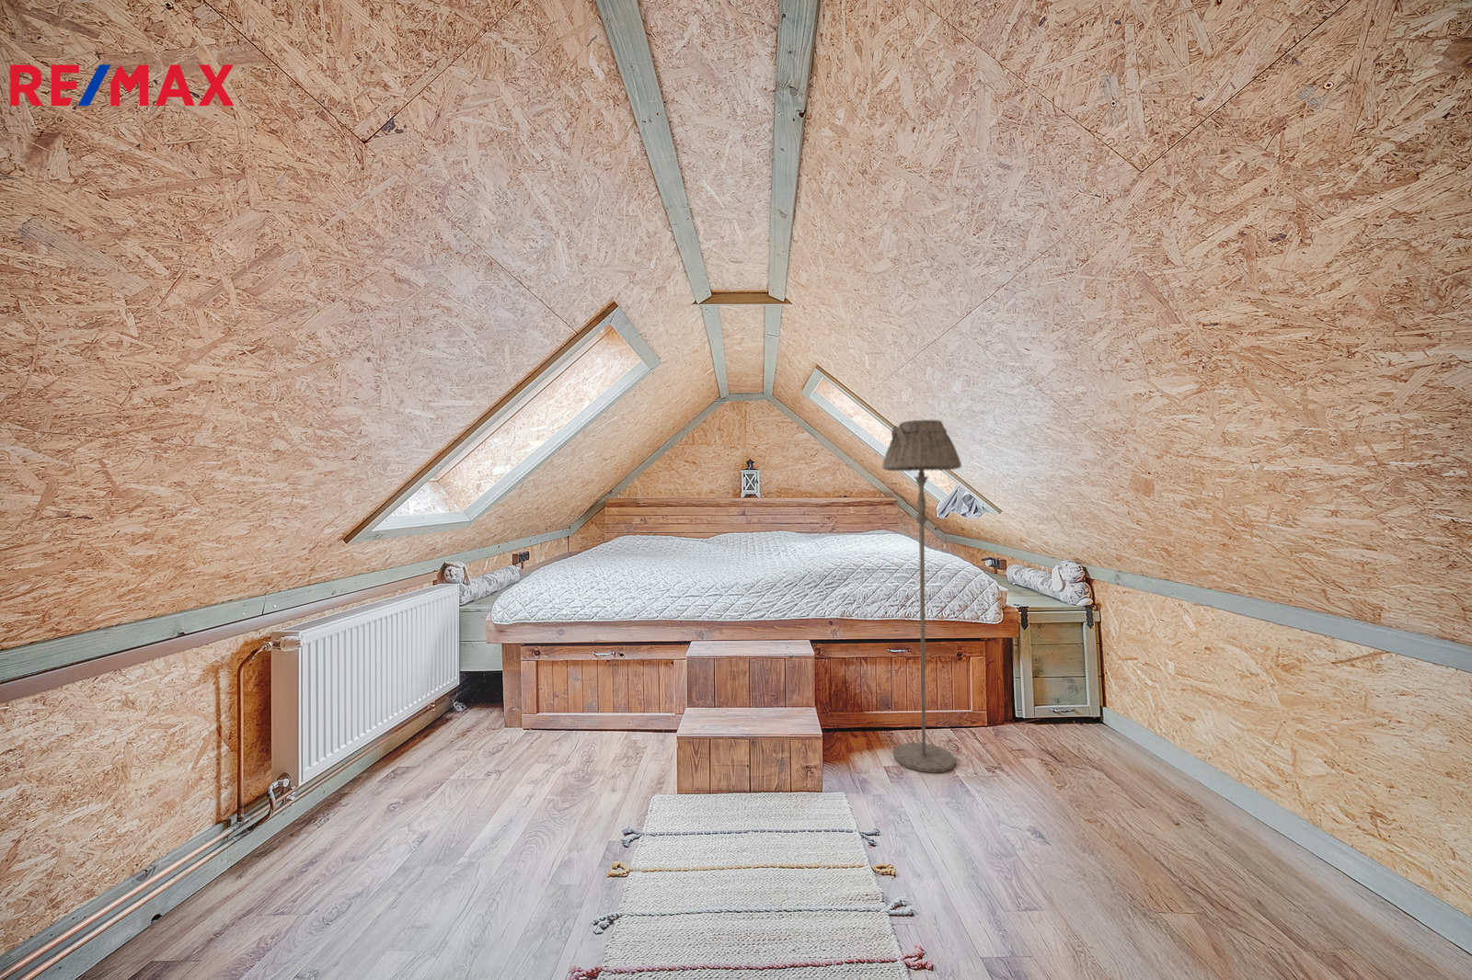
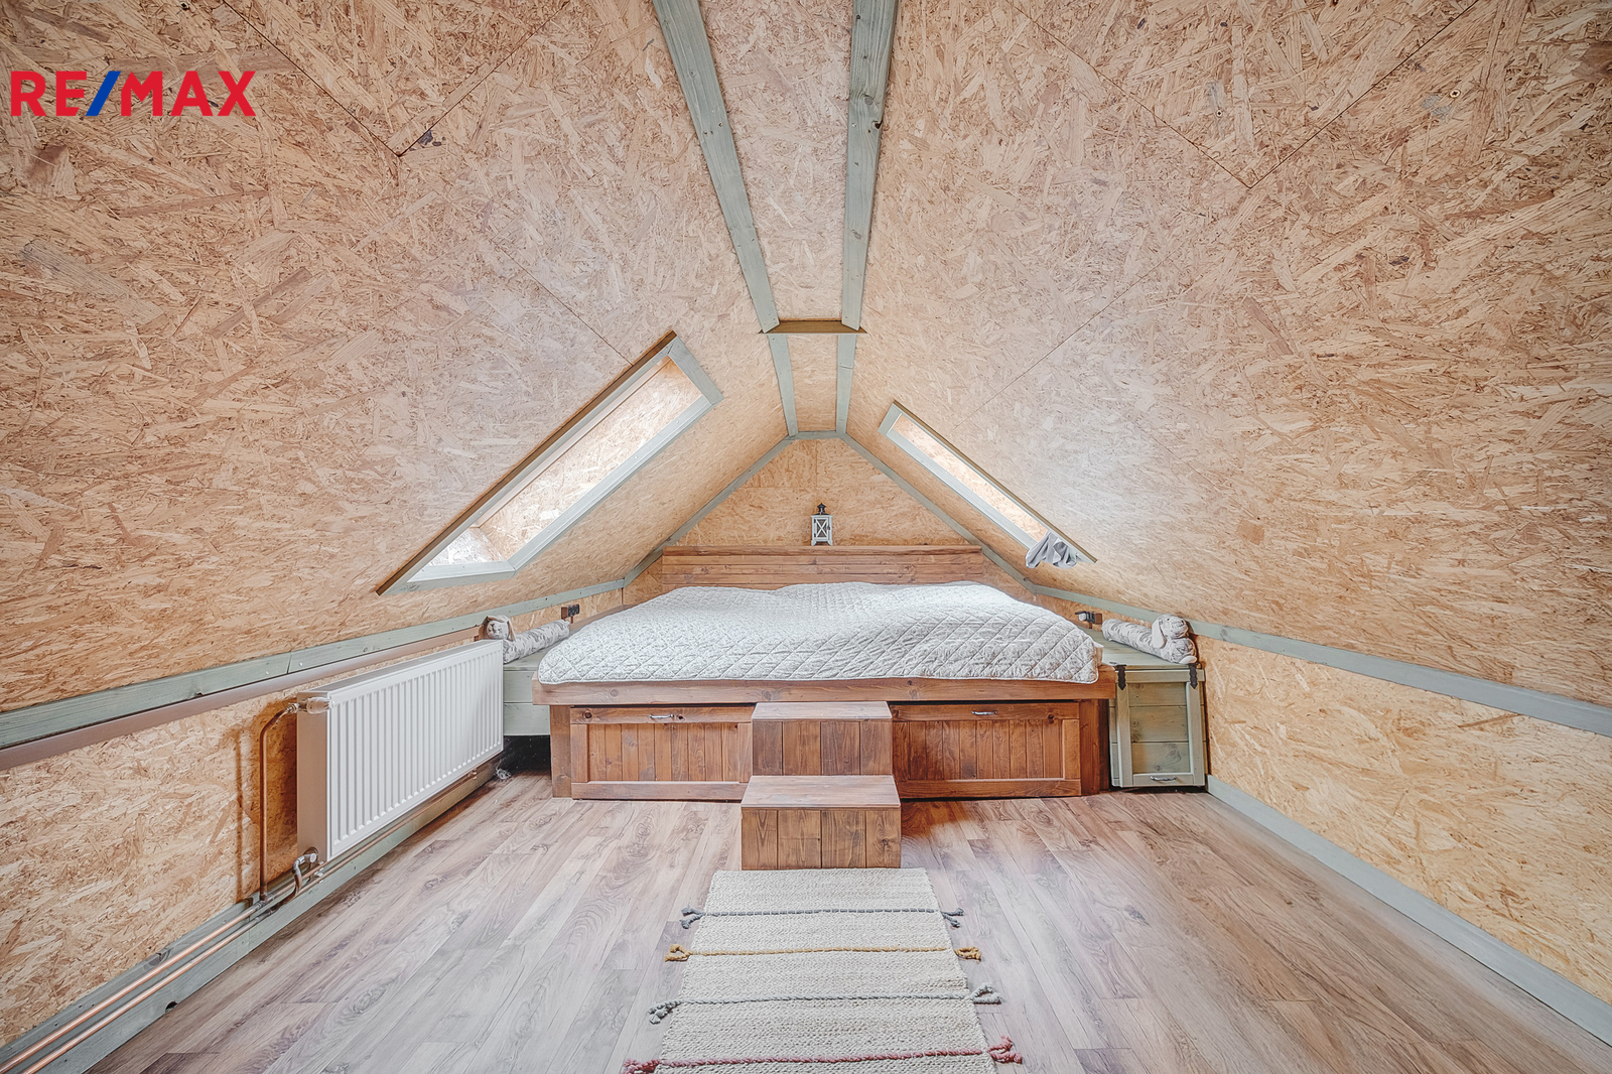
- floor lamp (922, 590)
